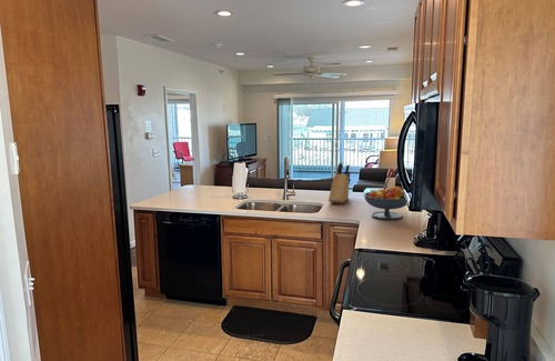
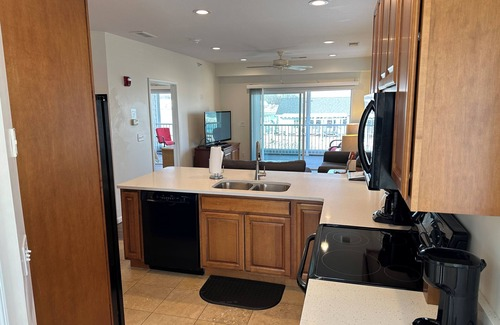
- knife block (340, 181)
- fruit bowl (386, 201)
